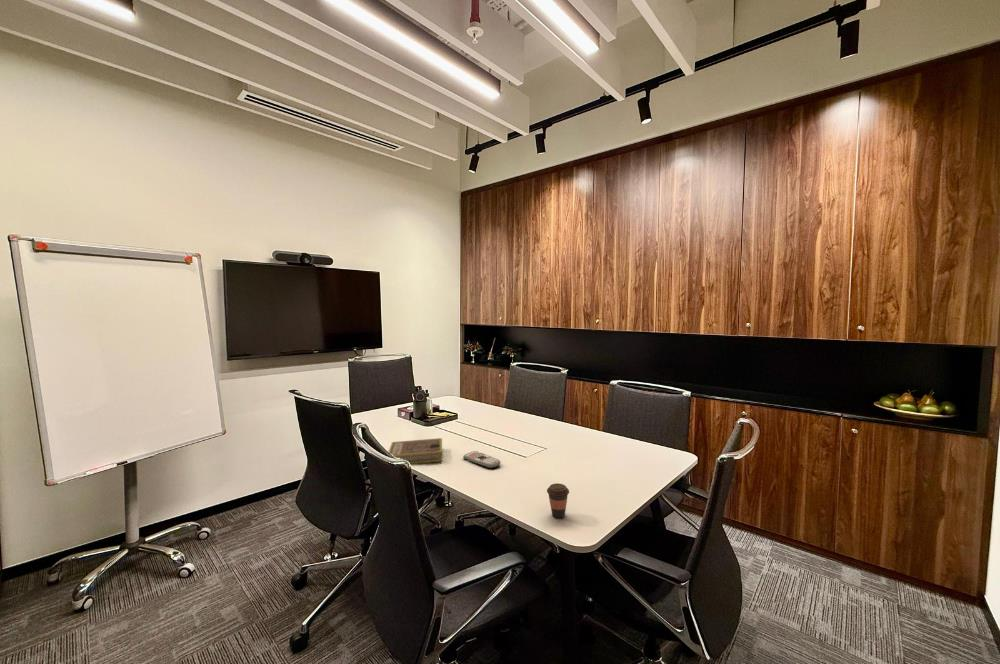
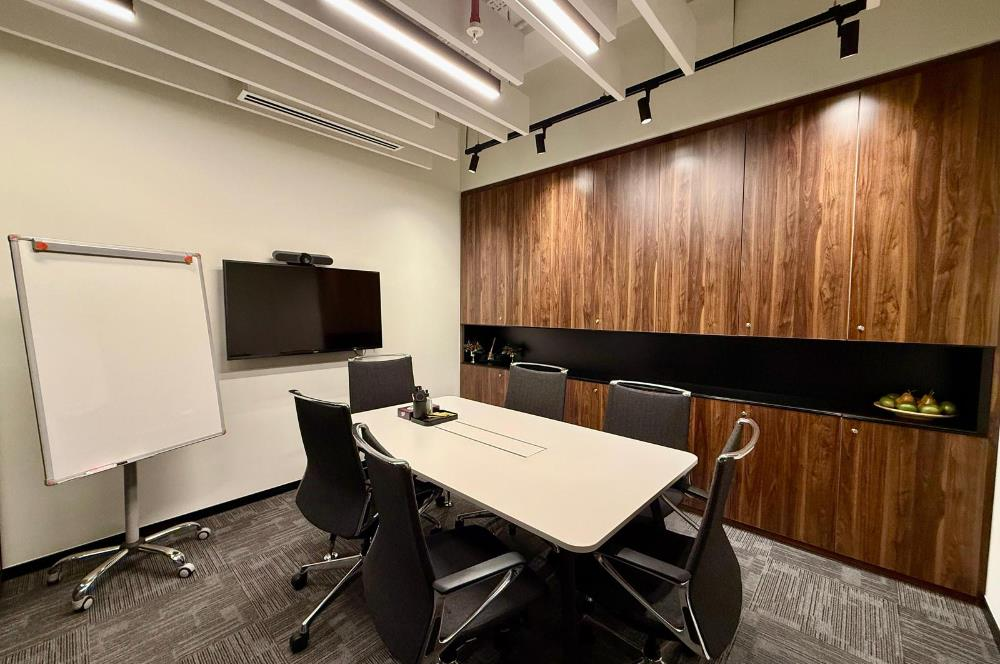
- remote control (482, 459)
- coffee cup (558, 501)
- book (416, 451)
